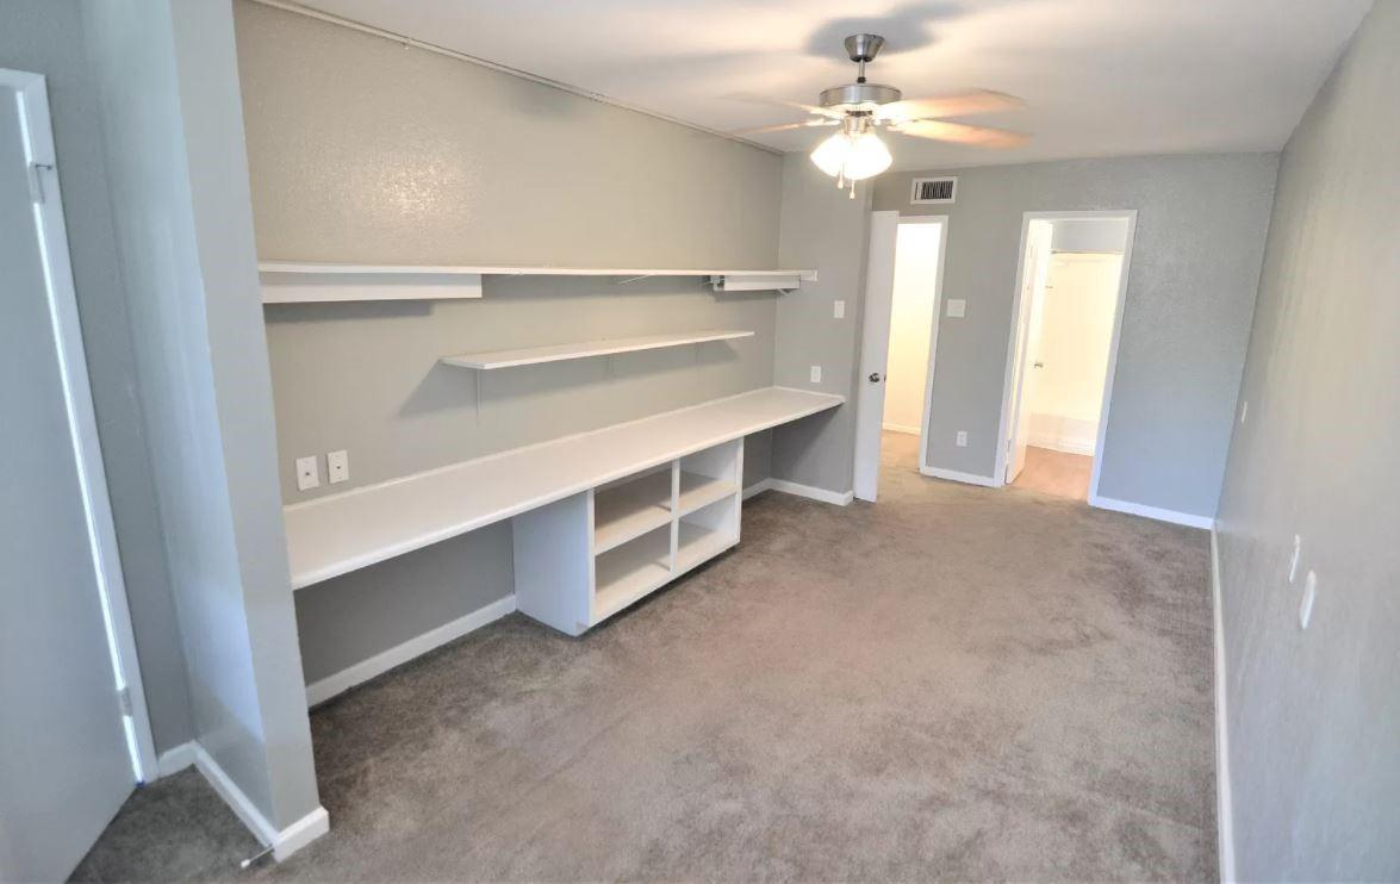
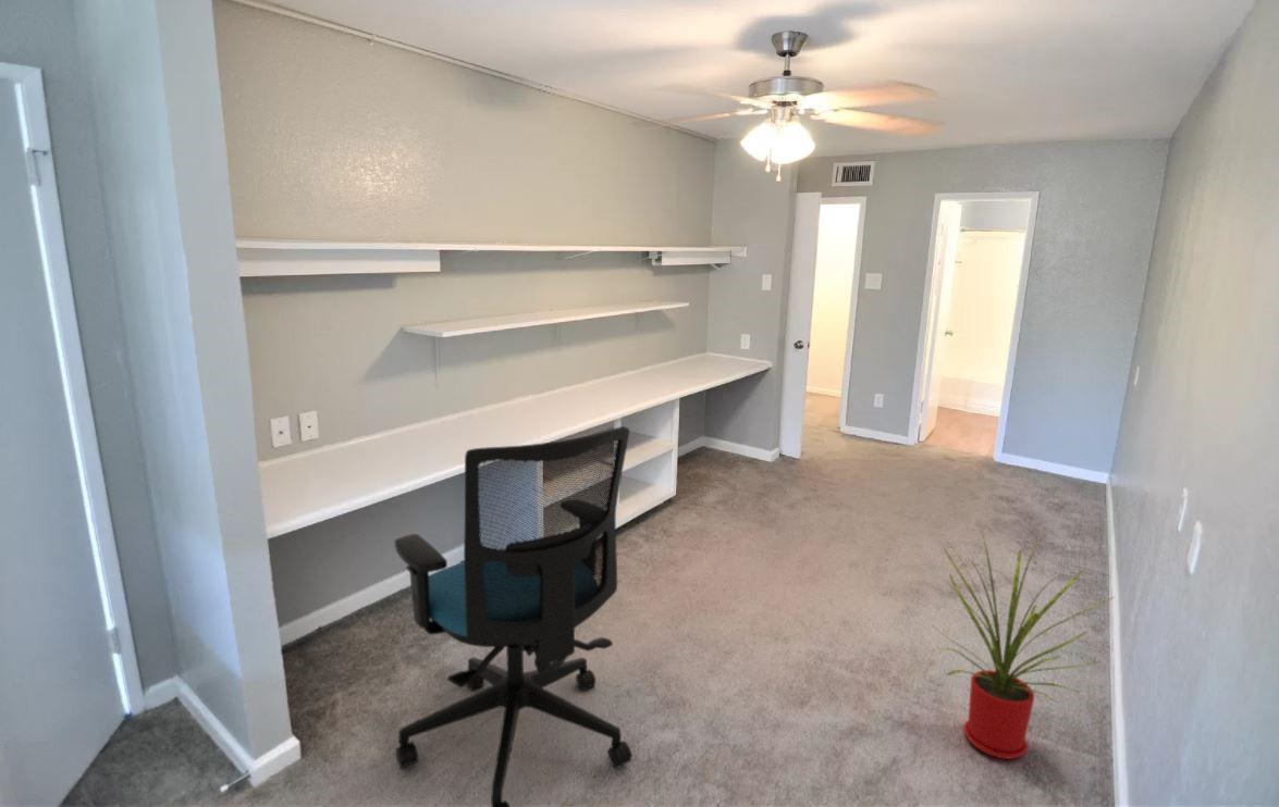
+ house plant (1010, 651)
+ office chair (512, 584)
